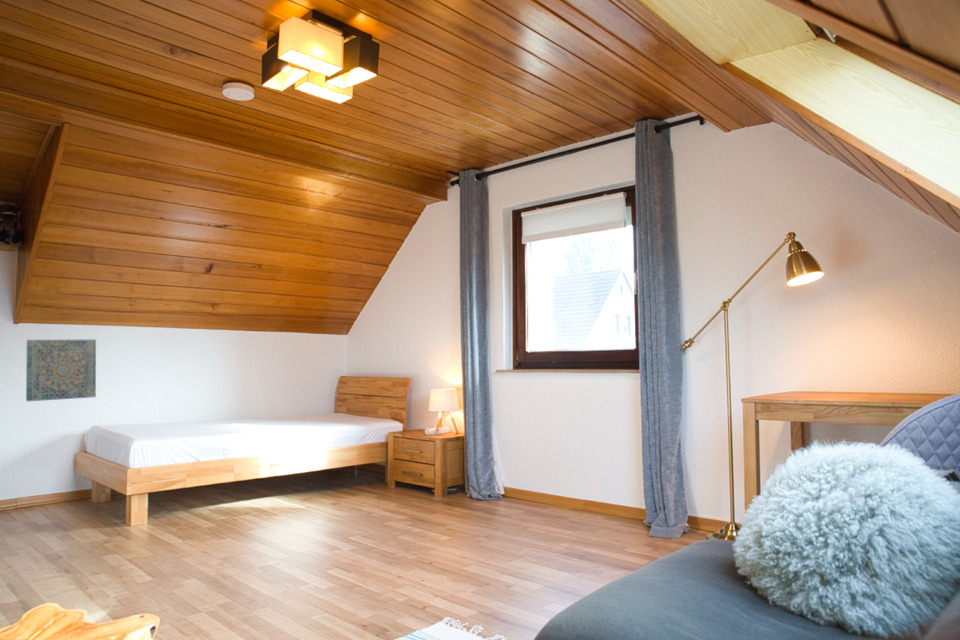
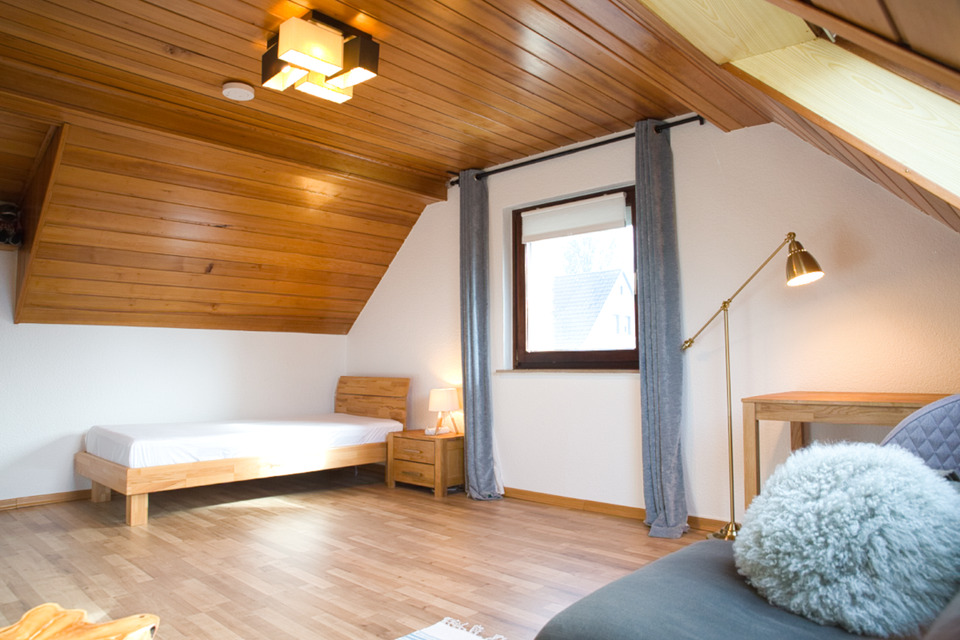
- wall art (62, 369)
